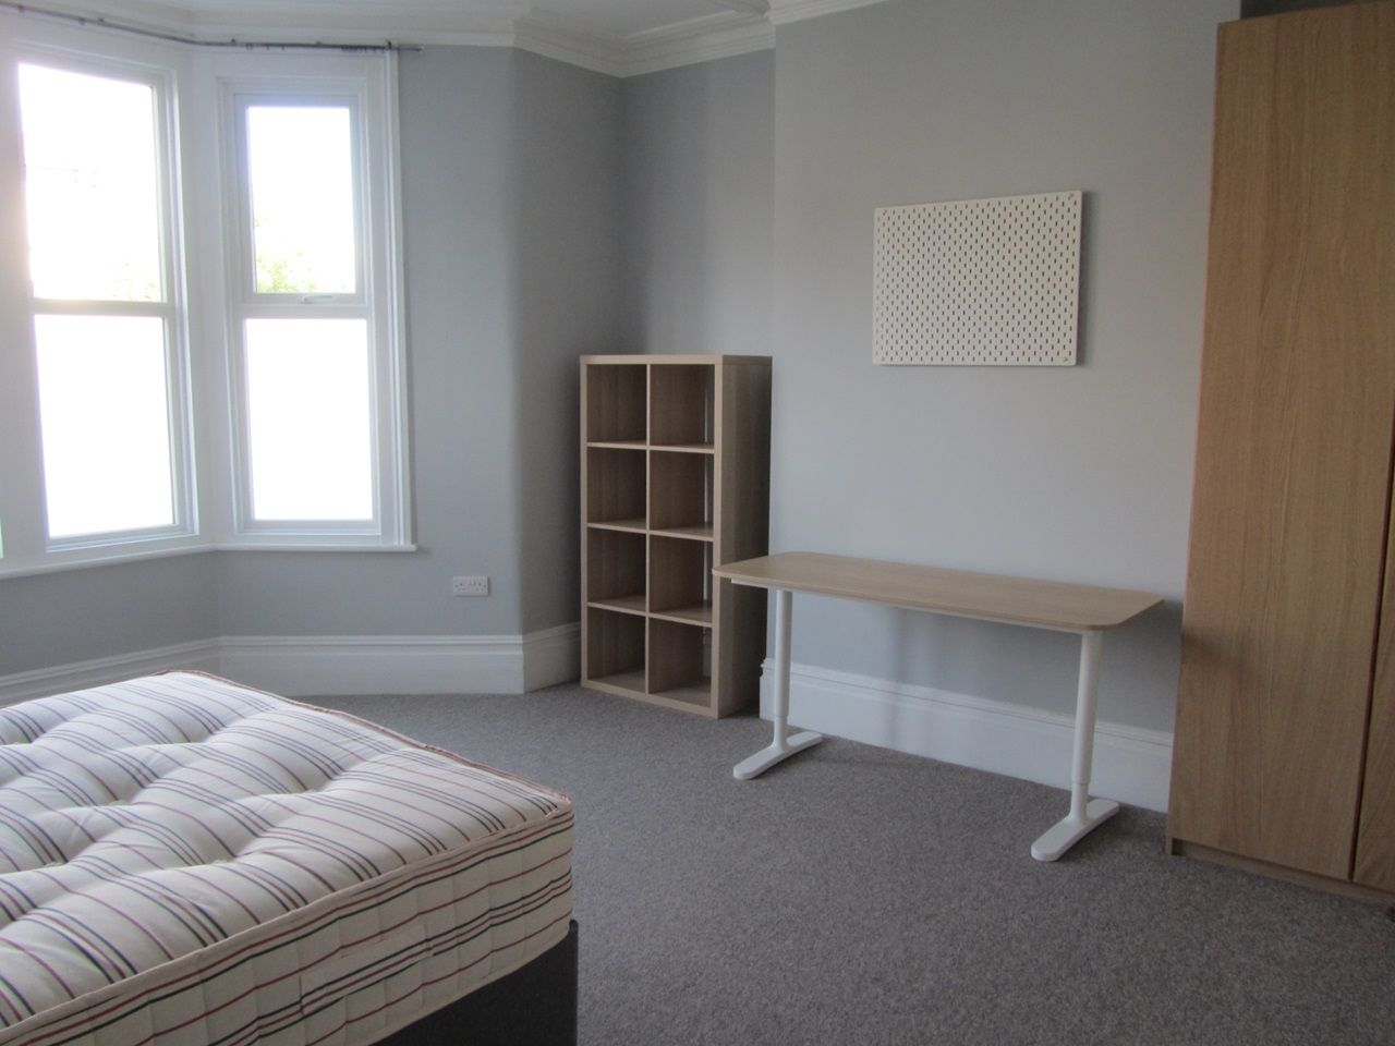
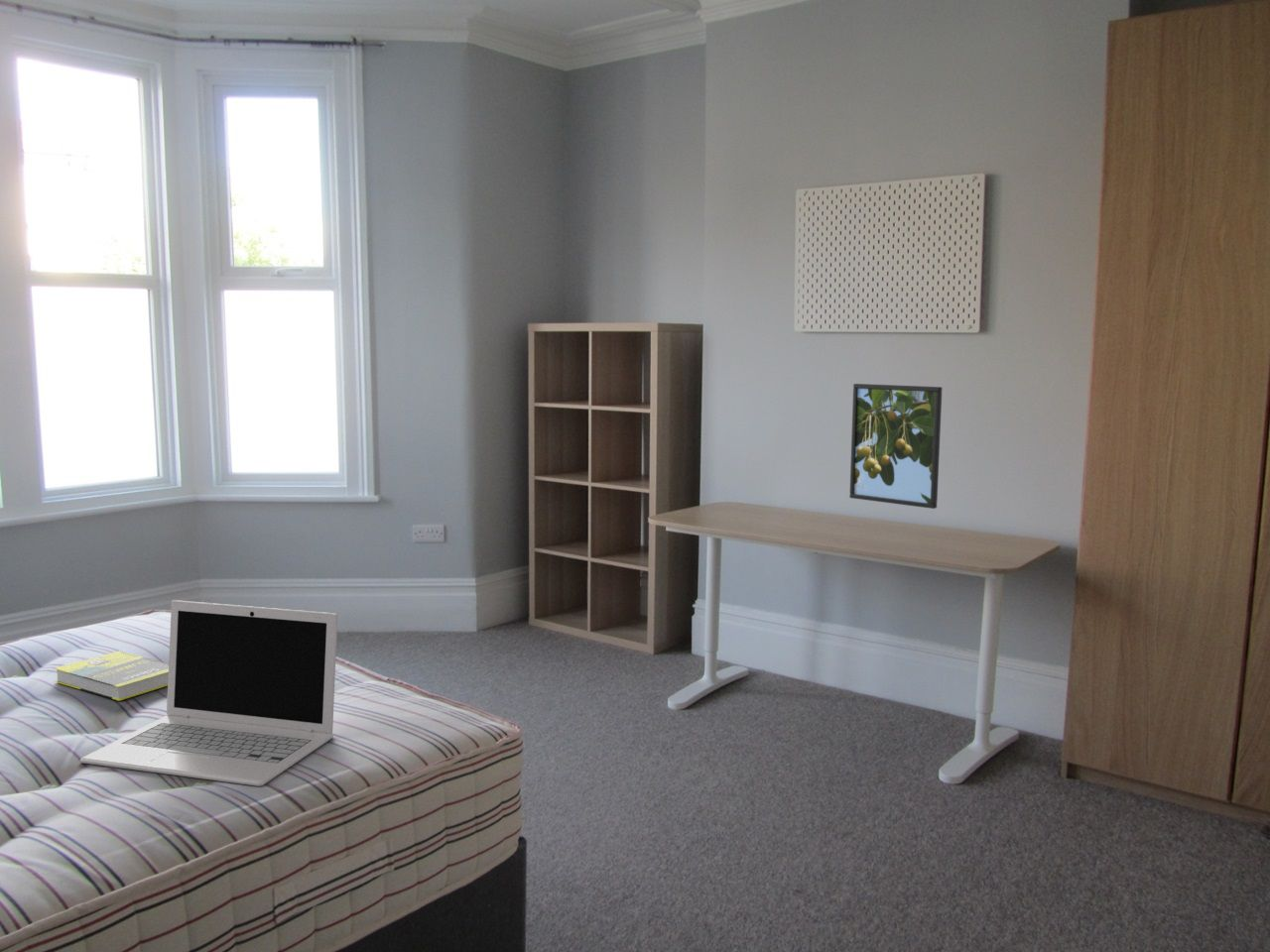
+ laptop (212, 685)
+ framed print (894, 444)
+ book (120, 673)
